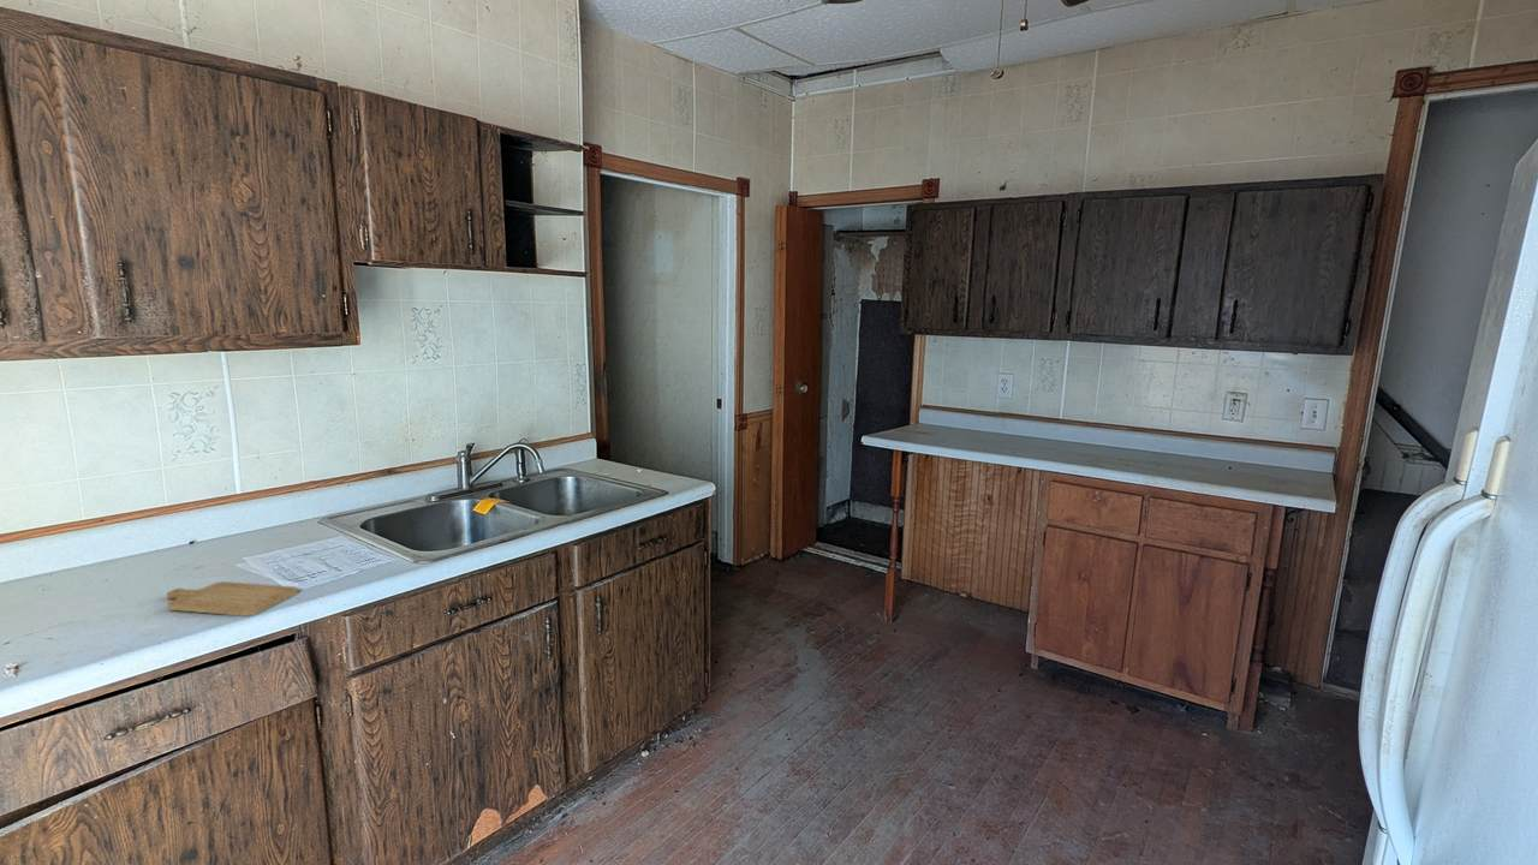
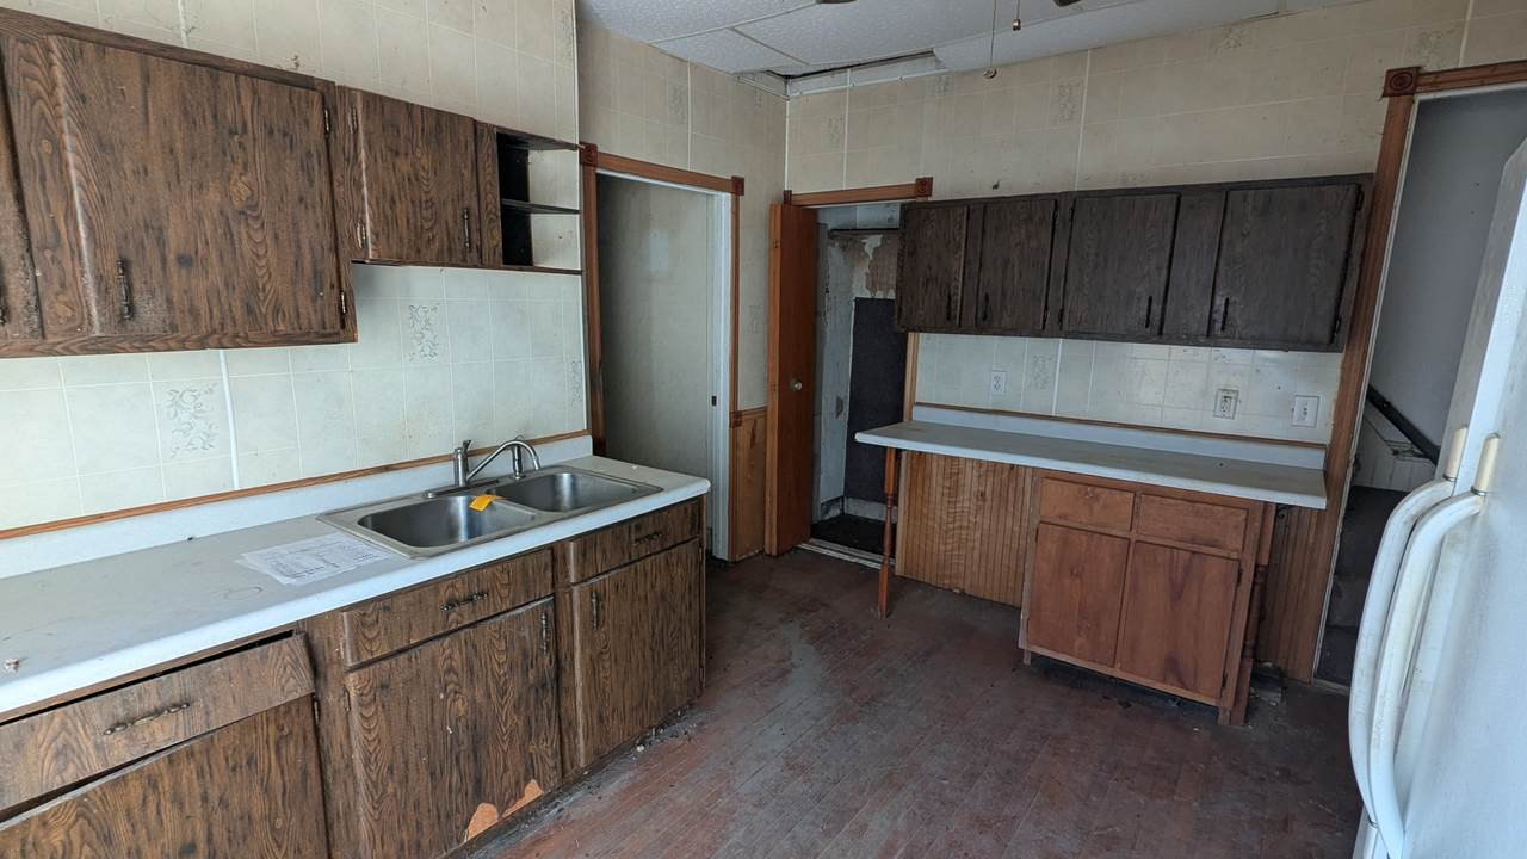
- chopping board (223, 597)
